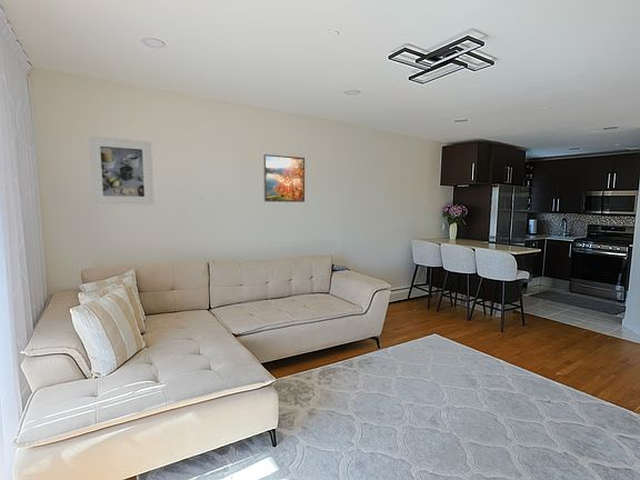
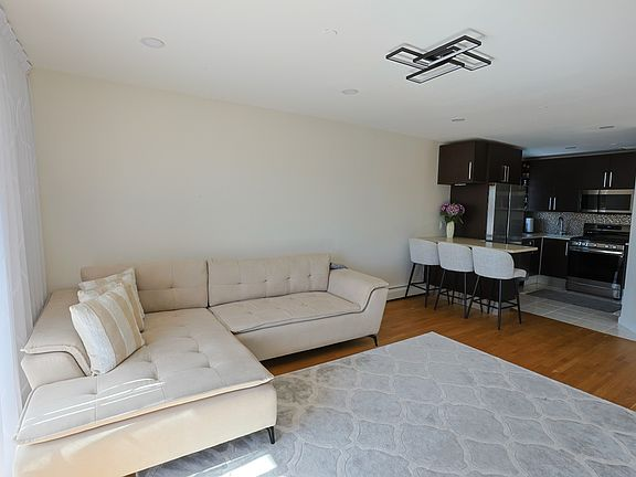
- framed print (284, 179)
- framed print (122, 172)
